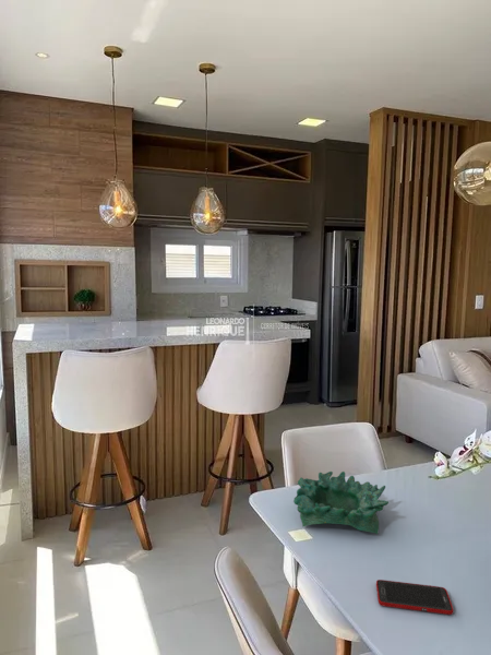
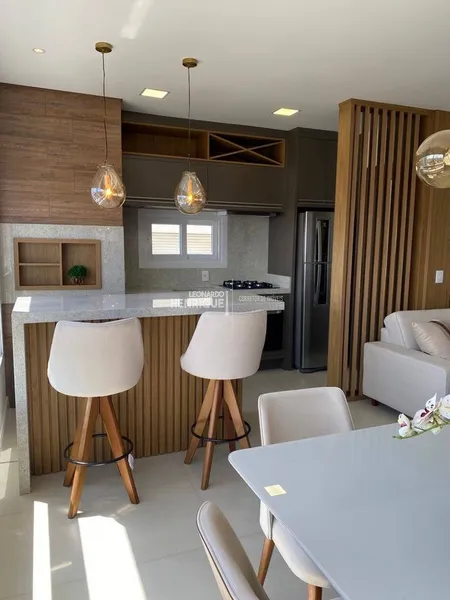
- cell phone (412, 596)
- decorative bowl (339, 501)
